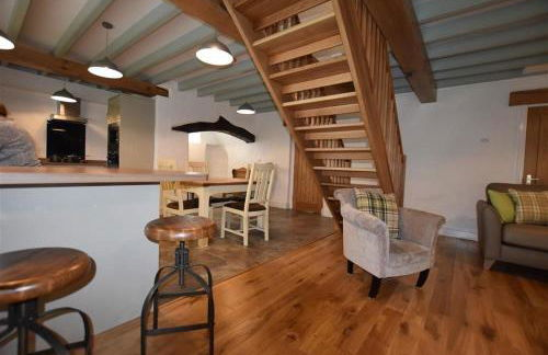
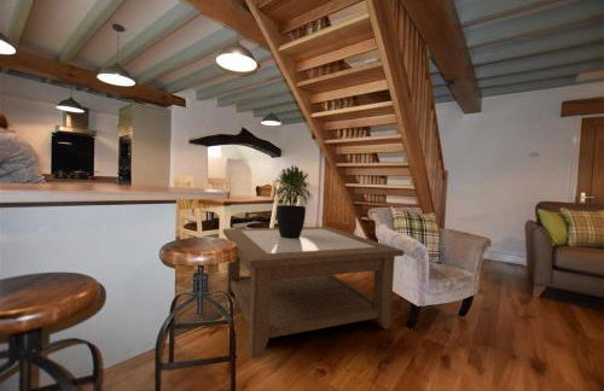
+ coffee table (300, 273)
+ potted plant (294, 200)
